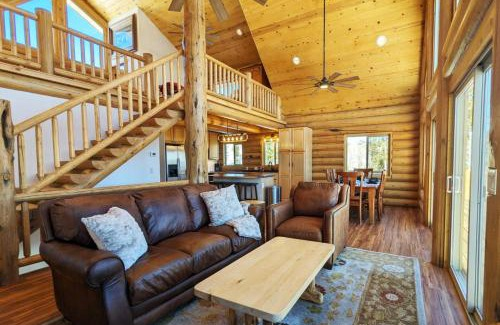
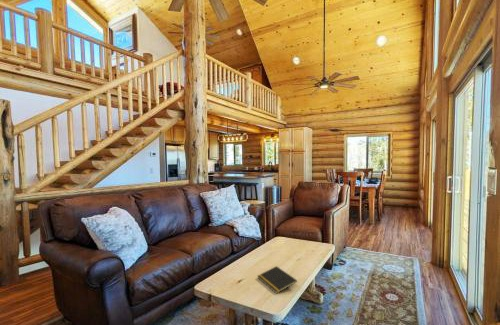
+ notepad (276, 278)
